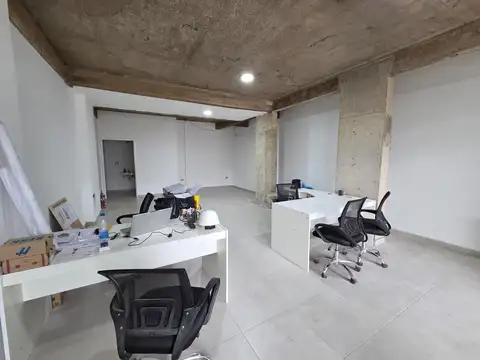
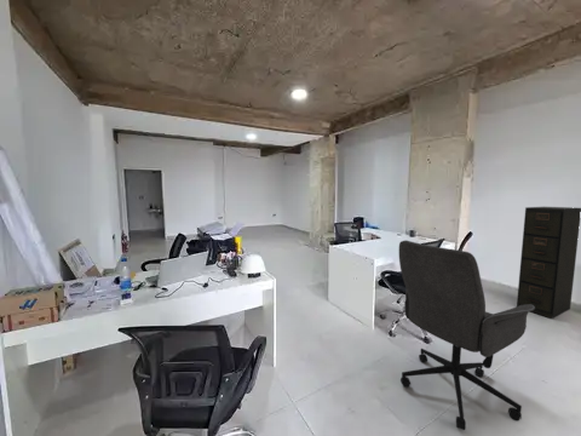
+ office chair (456, 319)
+ filing cabinet (547, 258)
